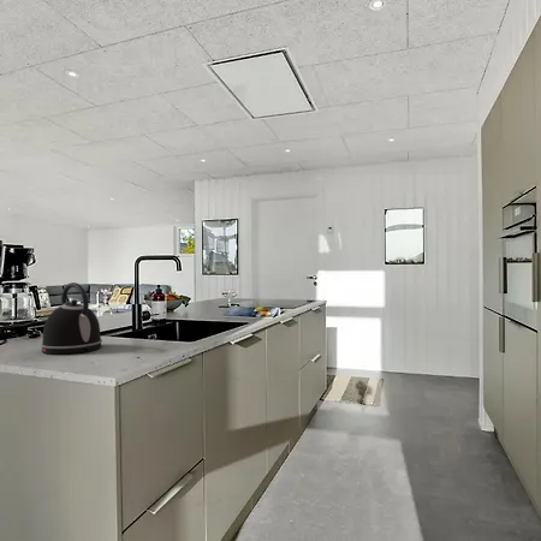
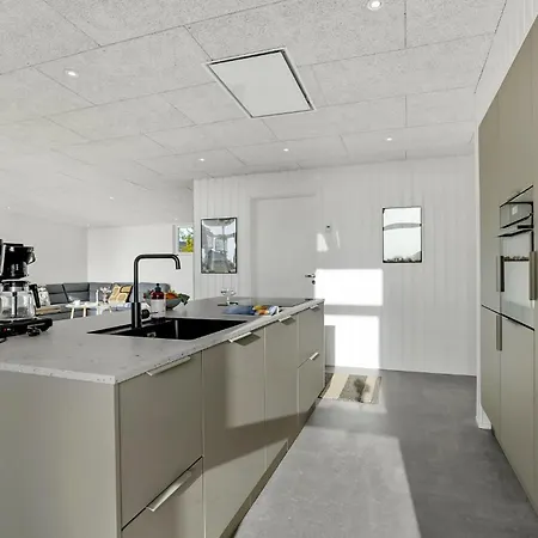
- kettle (72, 315)
